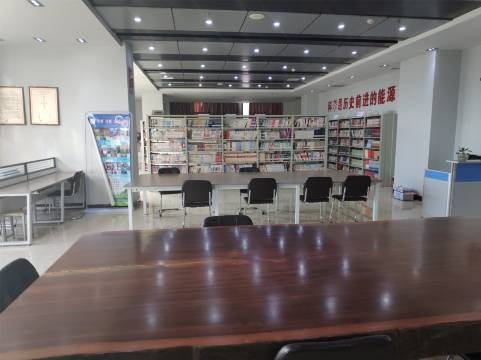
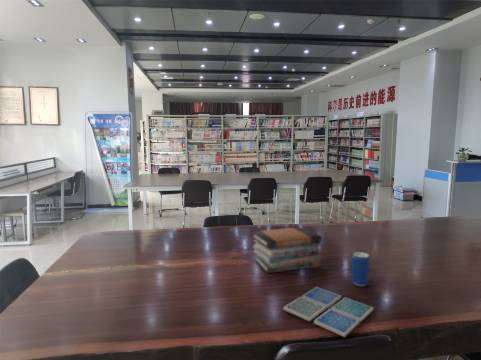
+ beverage can (360, 269)
+ book stack (285, 248)
+ drink coaster (328, 307)
